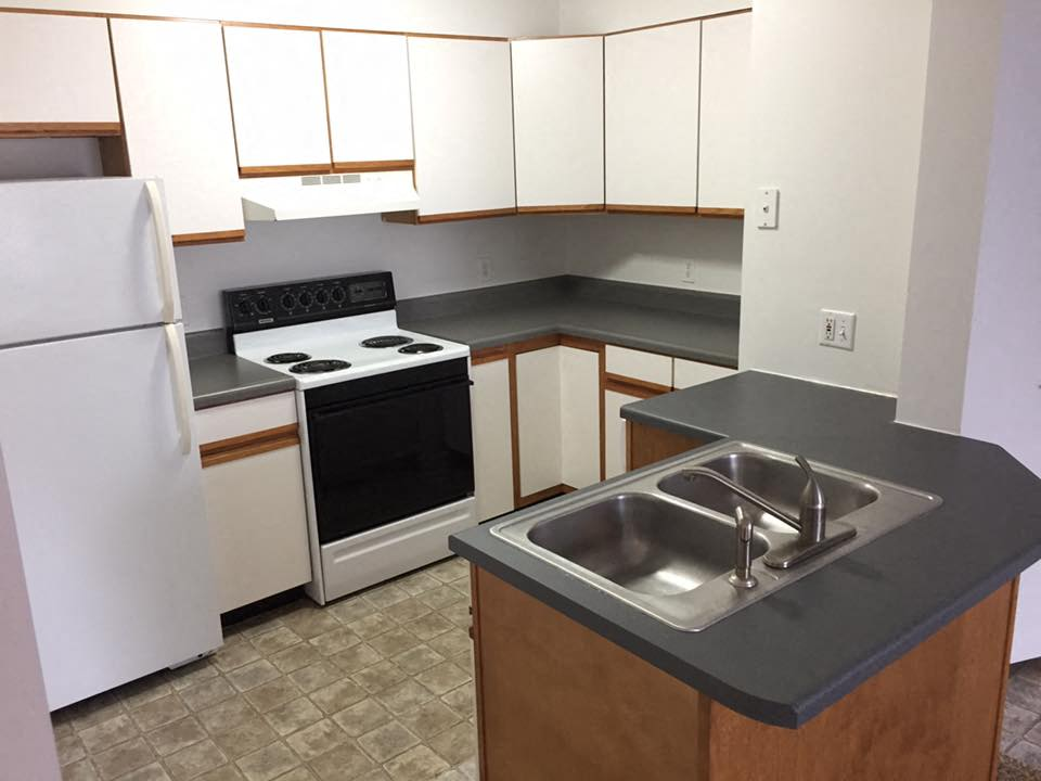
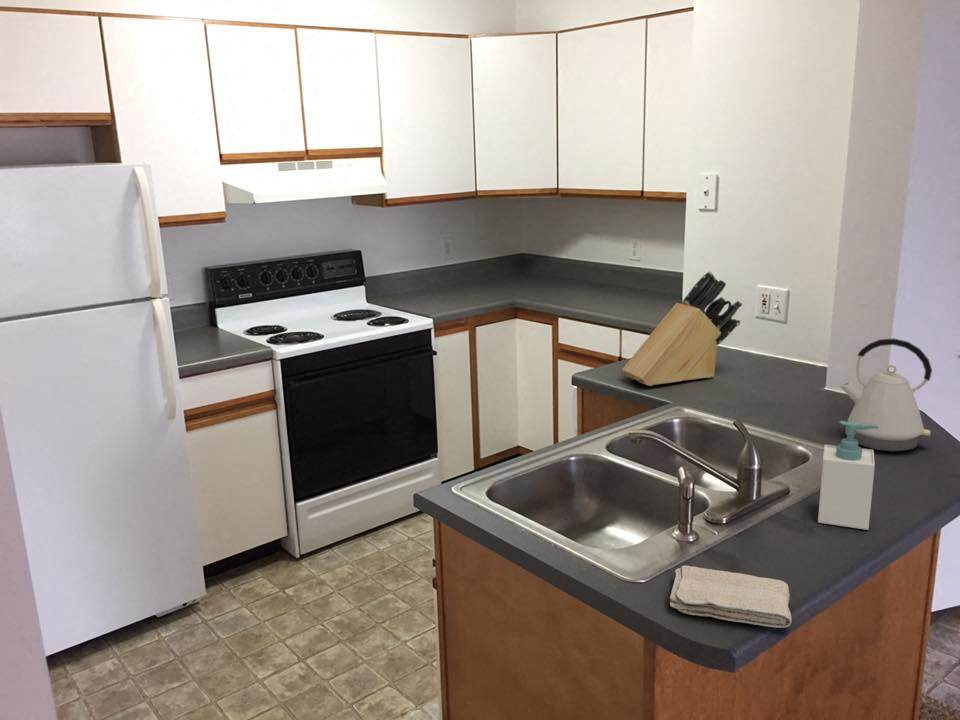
+ washcloth (730, 594)
+ soap bottle (847, 470)
+ knife block (683, 326)
+ kettle (885, 391)
